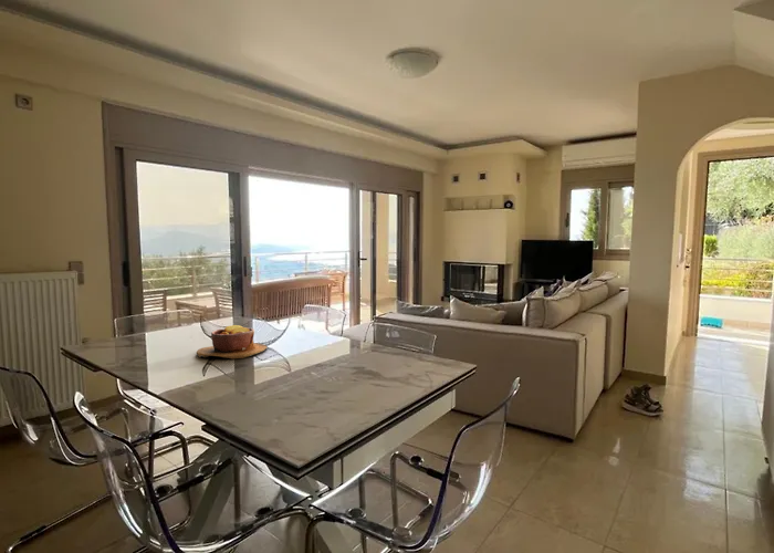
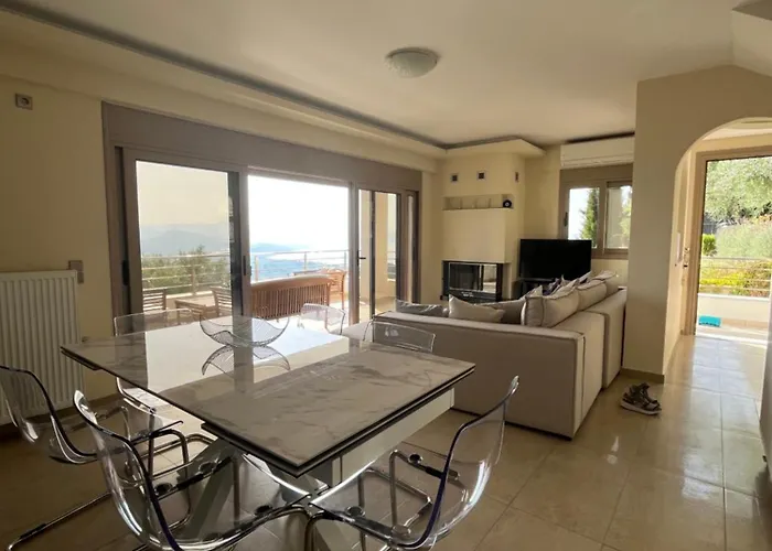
- bowl (232, 340)
